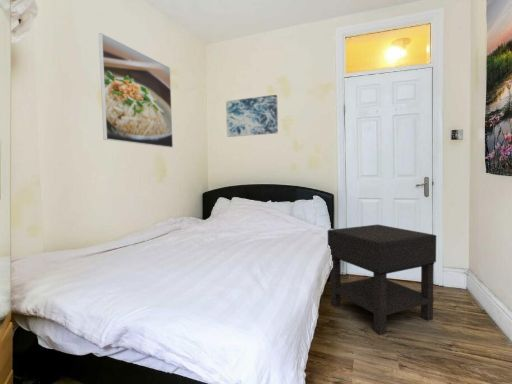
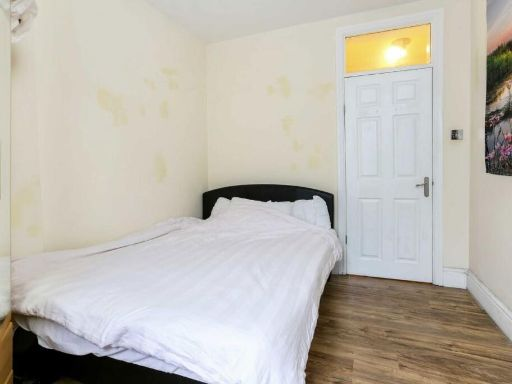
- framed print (141, 98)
- wall art (251, 116)
- nightstand (378, 271)
